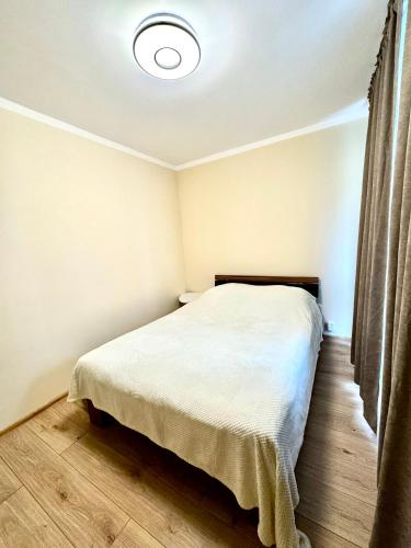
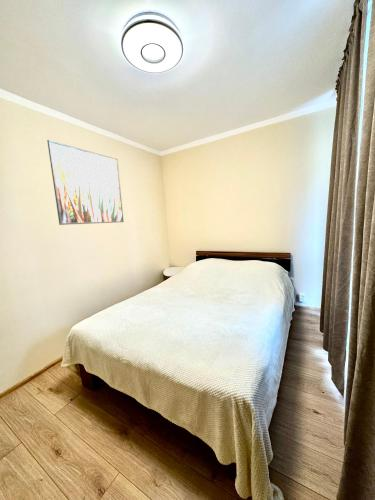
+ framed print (91, 187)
